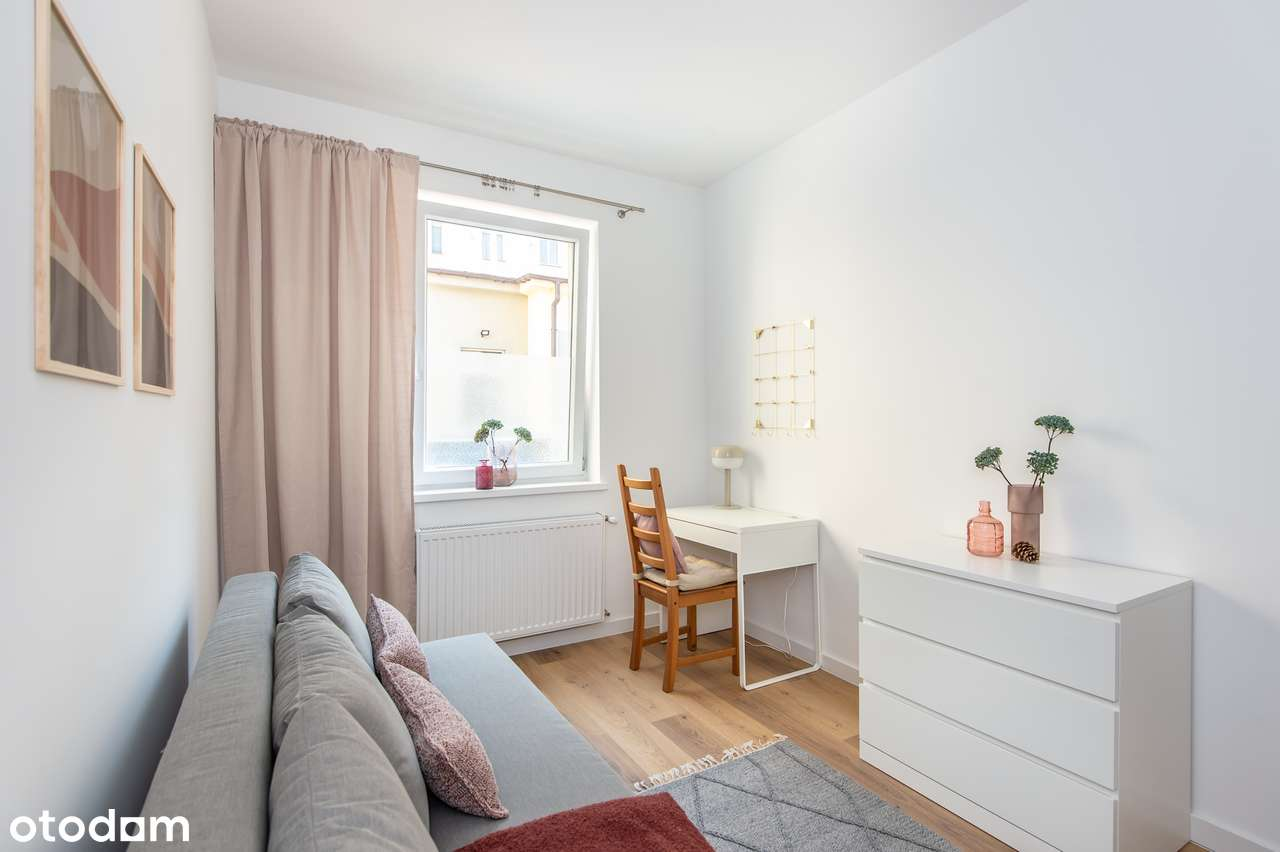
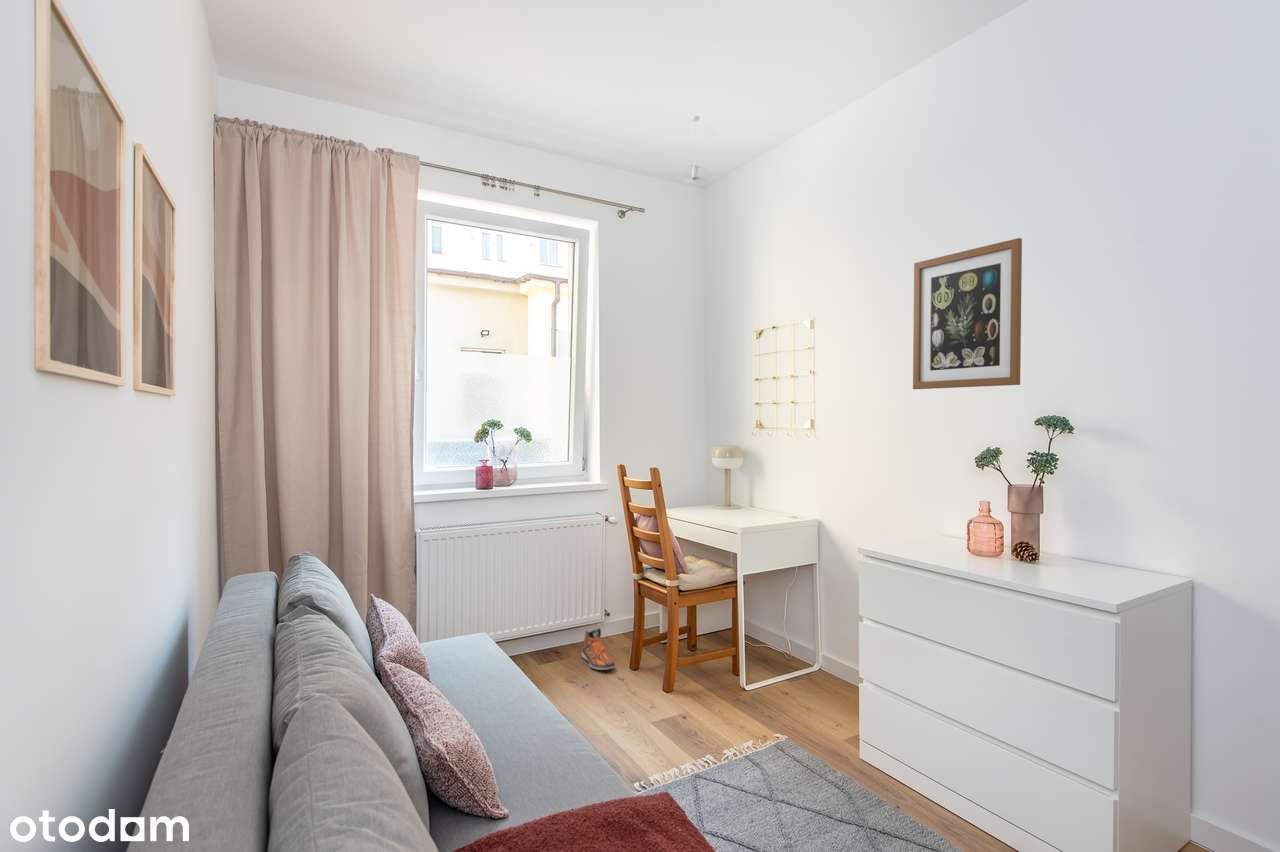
+ wall art (963, 319)
+ sneaker (596, 647)
+ pendant light (695, 139)
